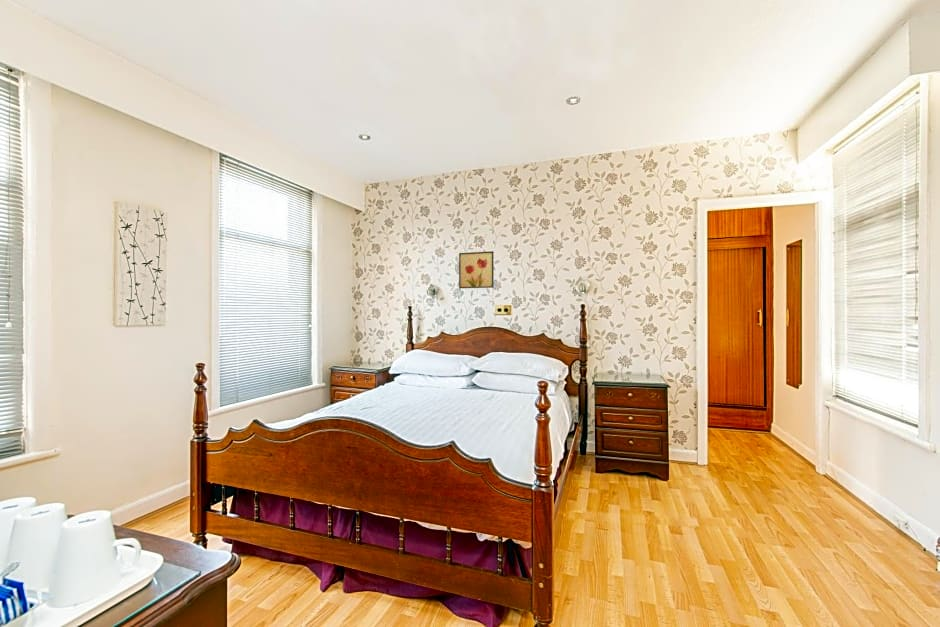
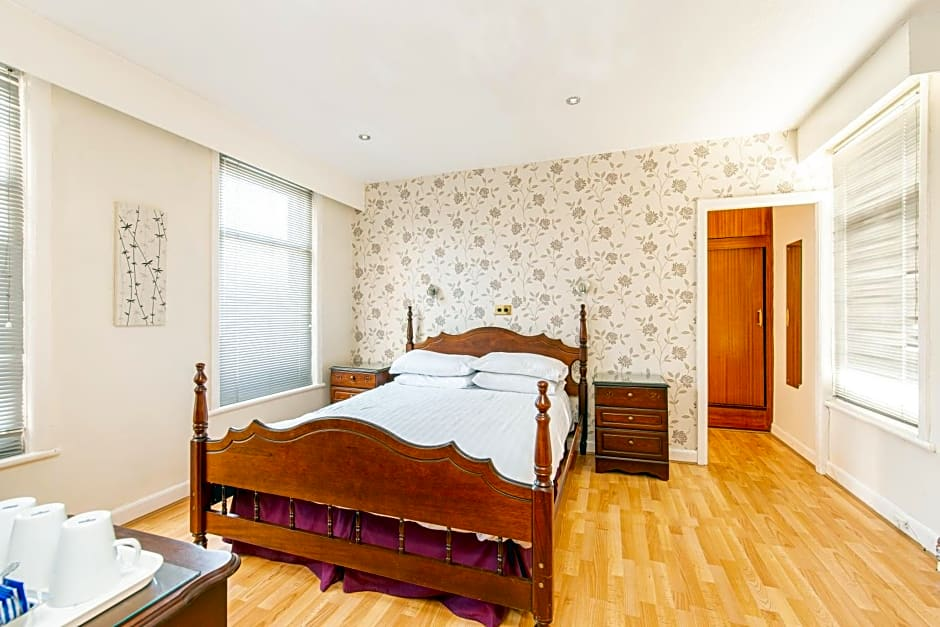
- wall art (476, 270)
